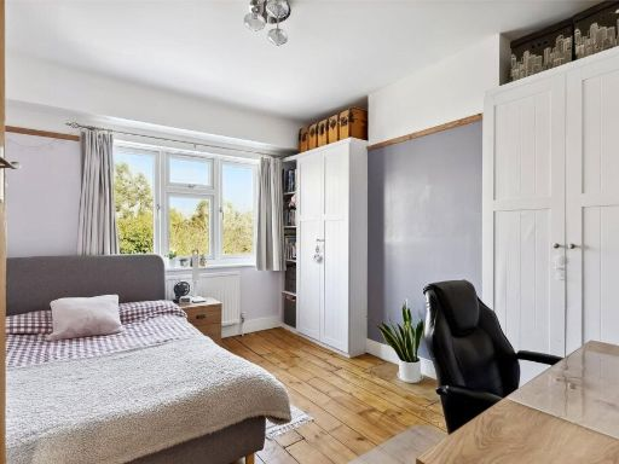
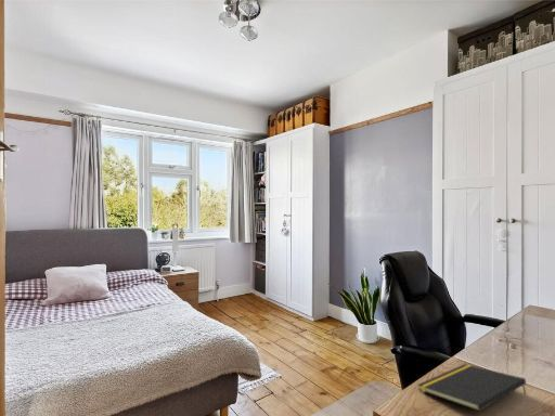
+ notepad (470, 384)
